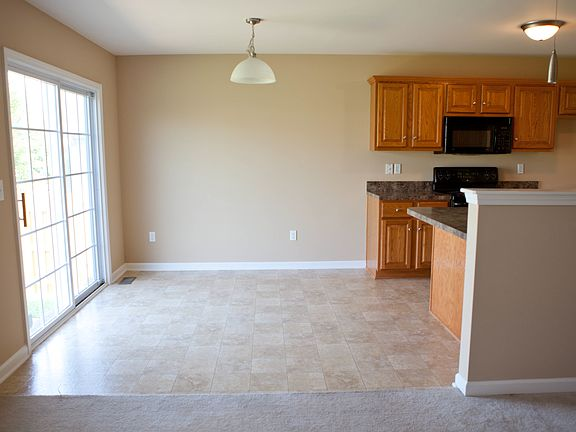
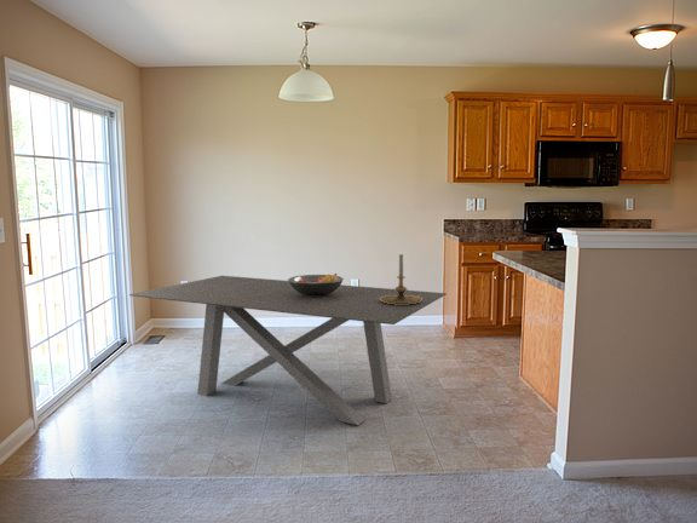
+ fruit bowl (316, 283)
+ candle holder (401, 277)
+ dining table (288, 346)
